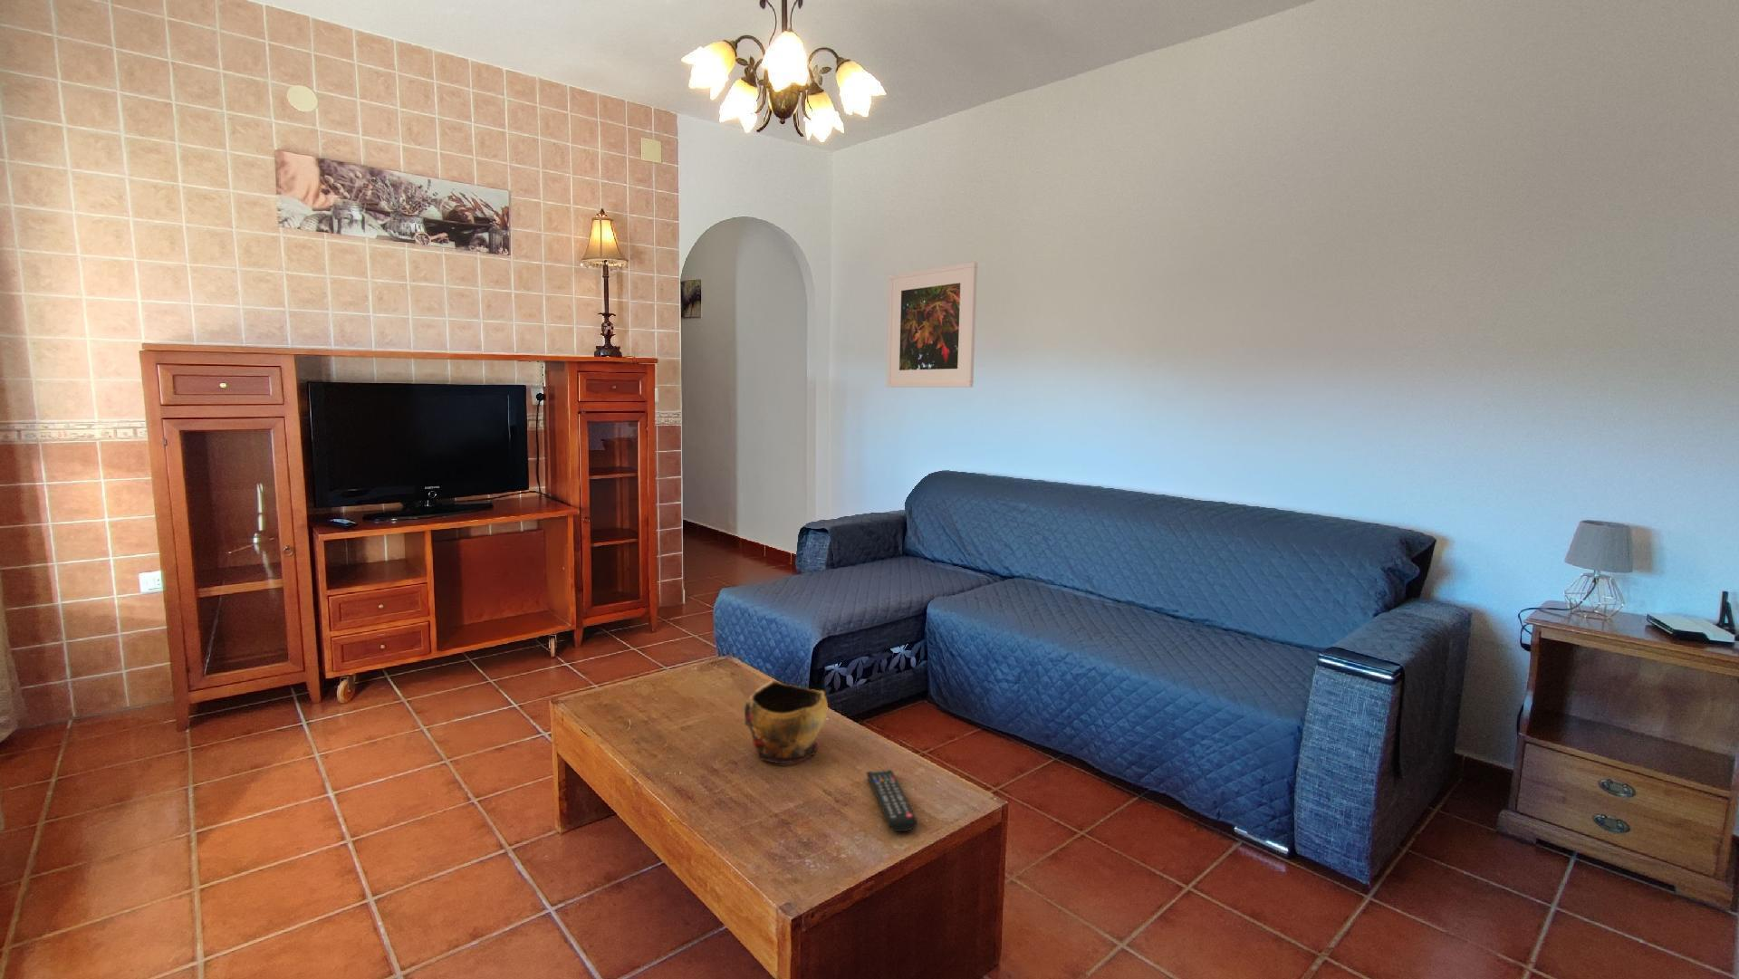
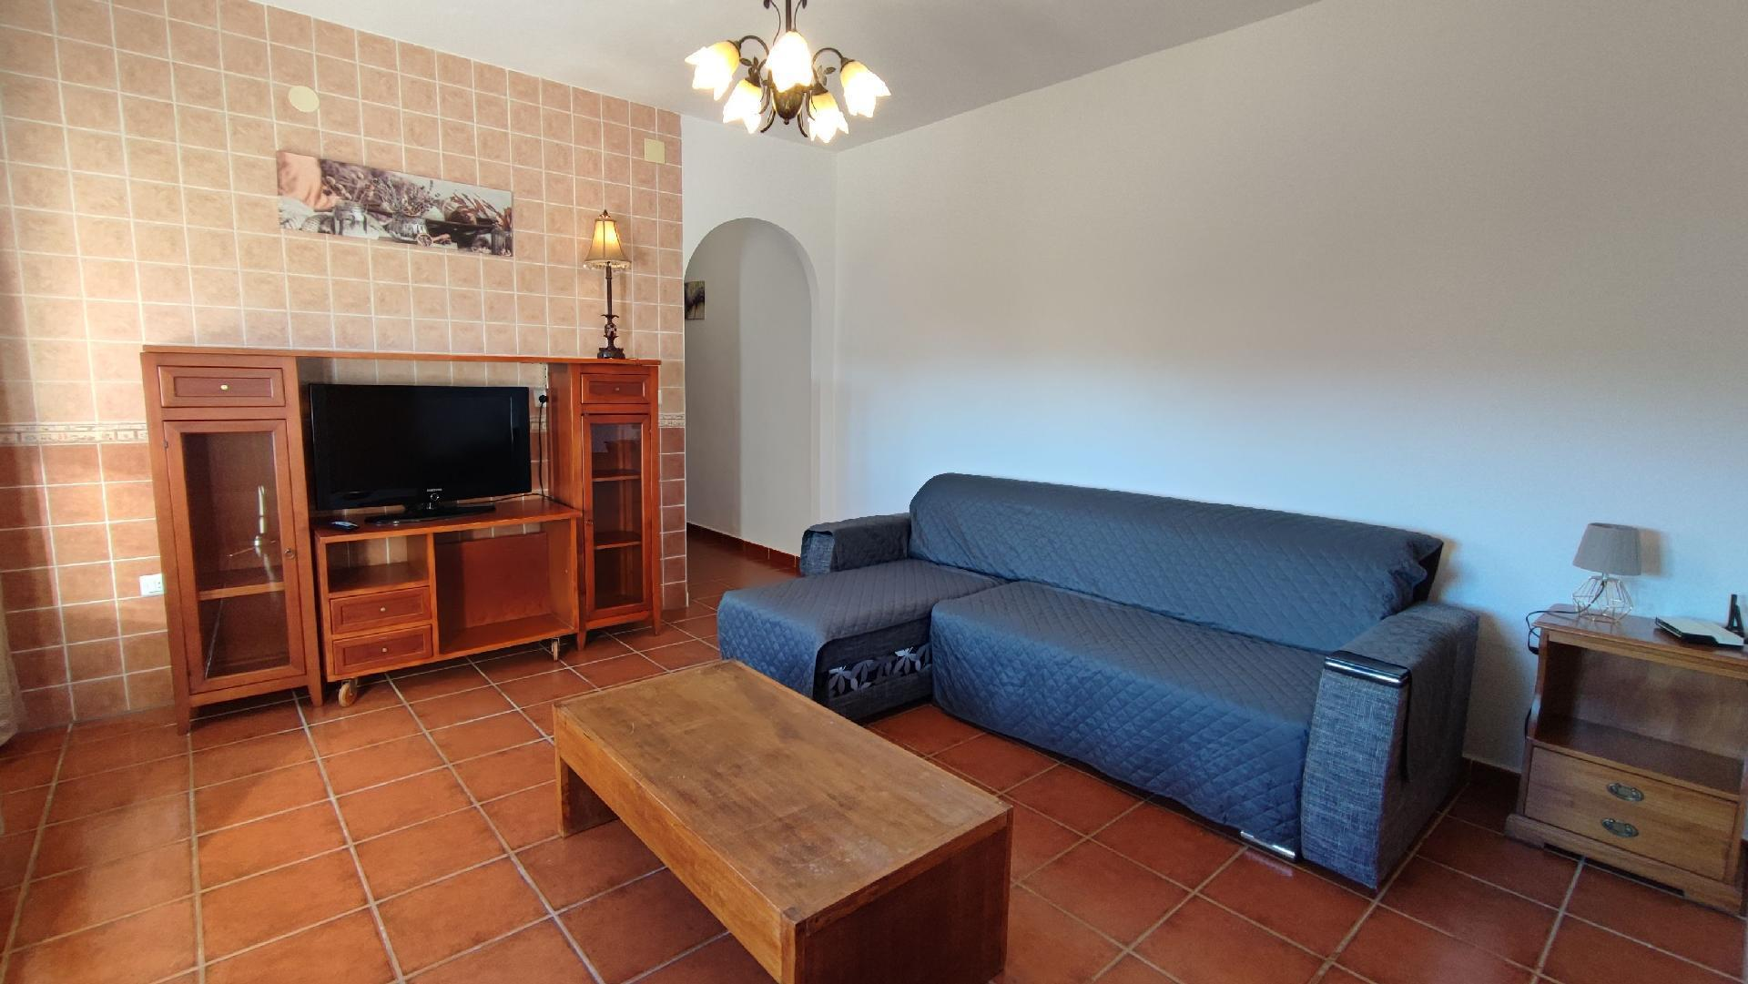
- decorative bowl (785, 720)
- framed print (929, 328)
- remote control (890, 798)
